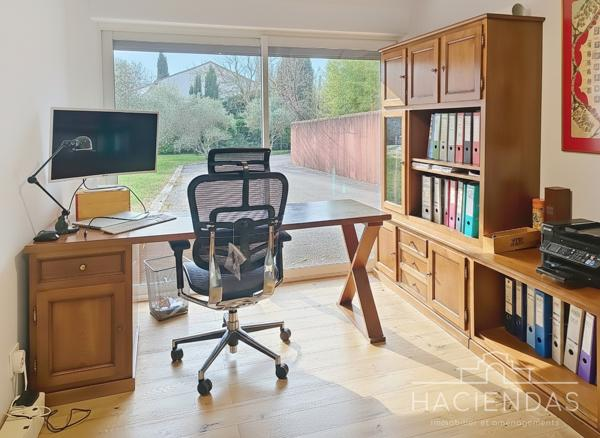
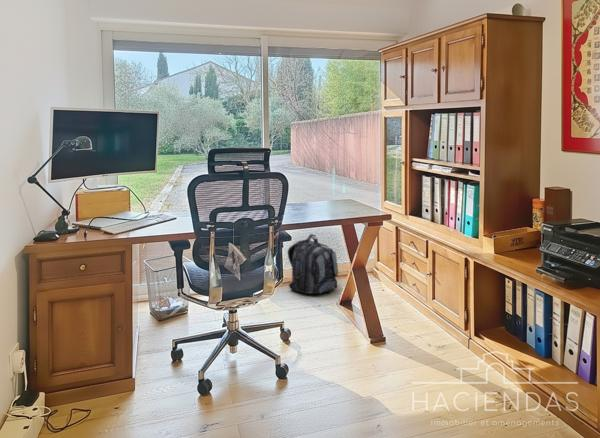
+ backpack (312, 261)
